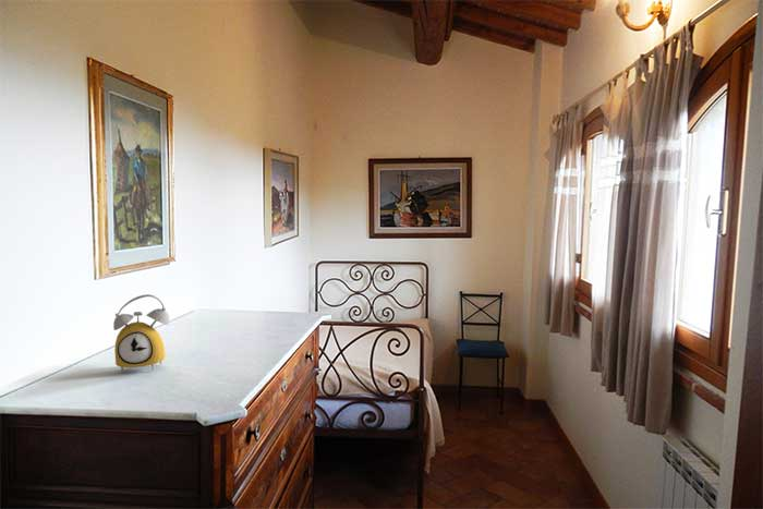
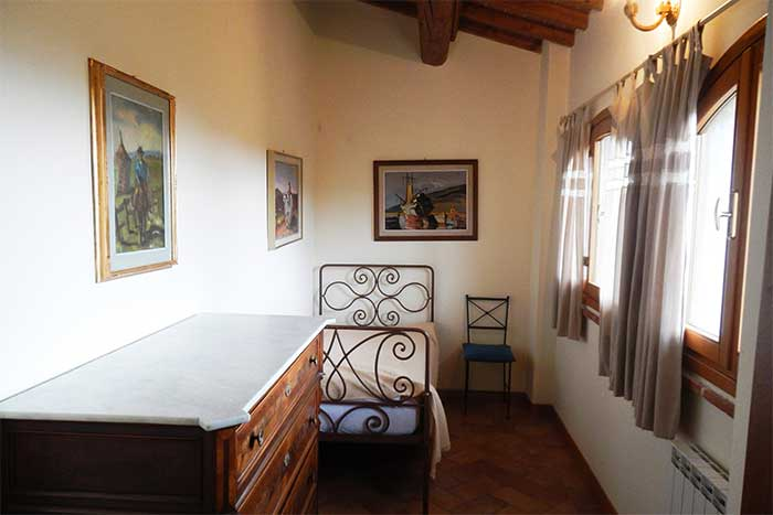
- alarm clock (143, 329)
